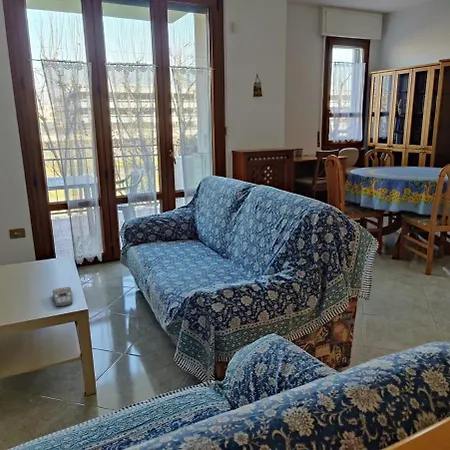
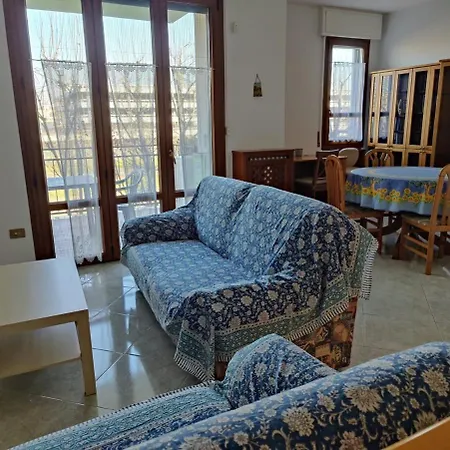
- remote control (63, 296)
